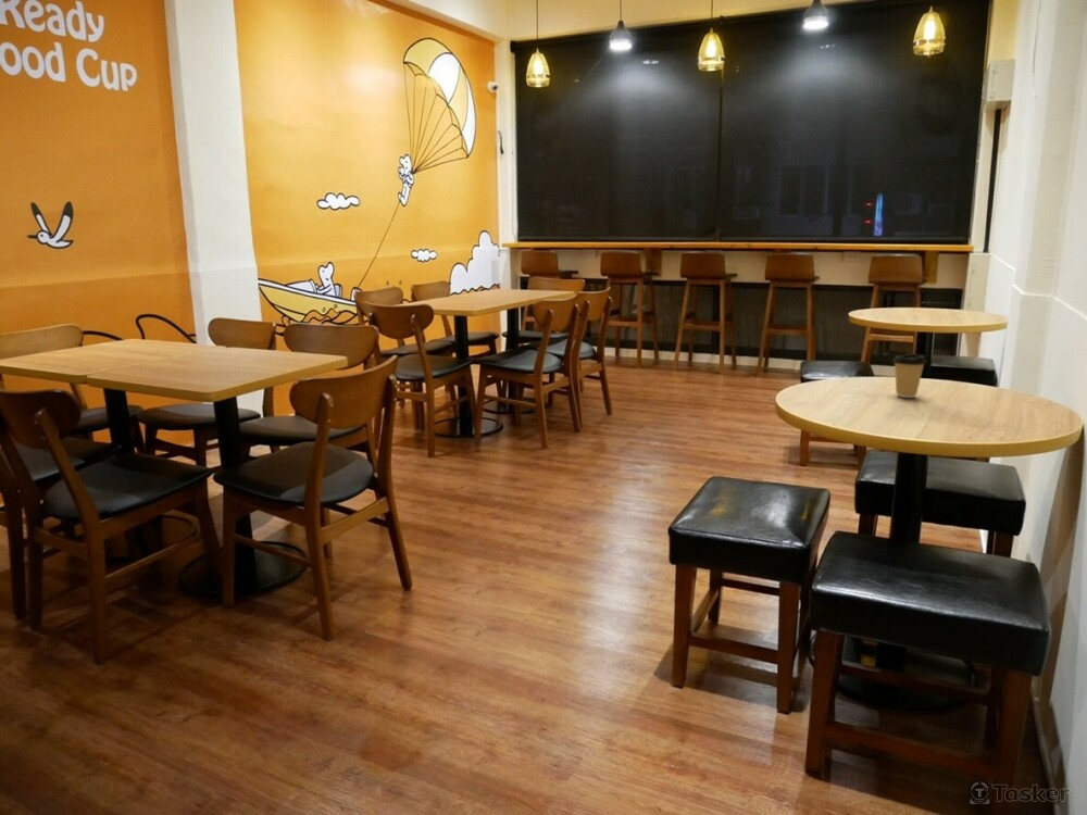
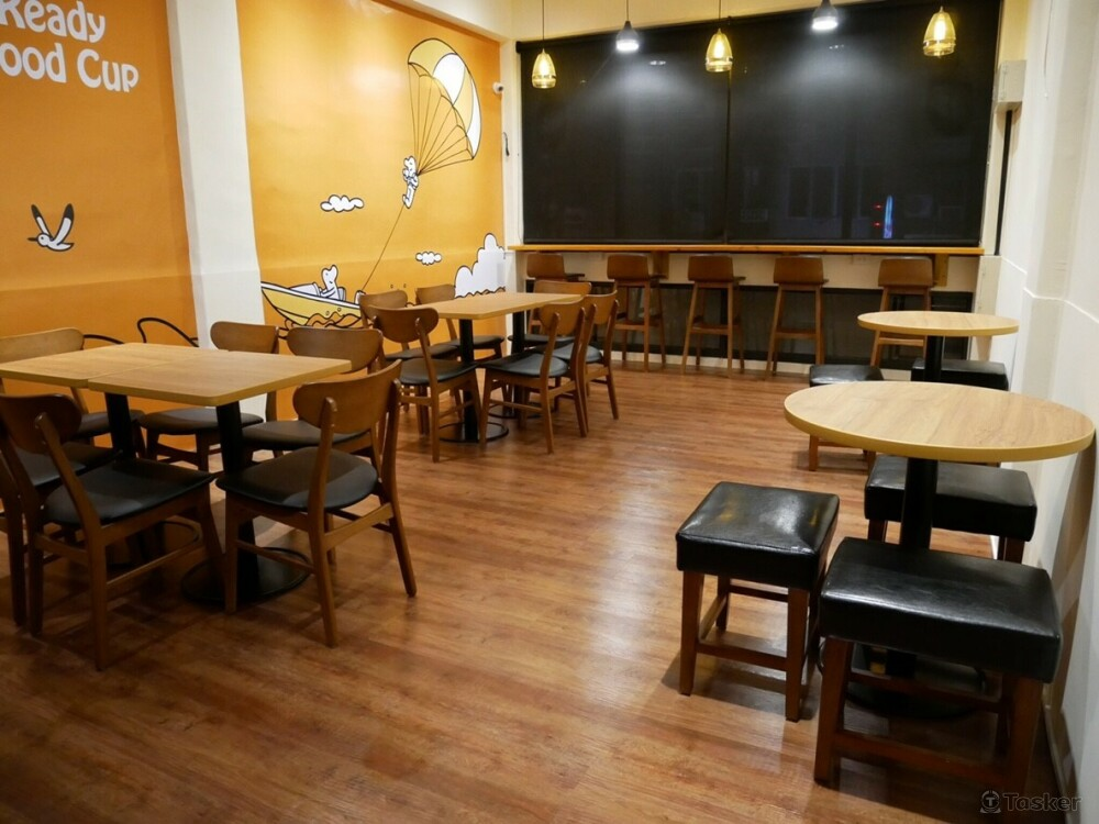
- coffee cup (908, 376)
